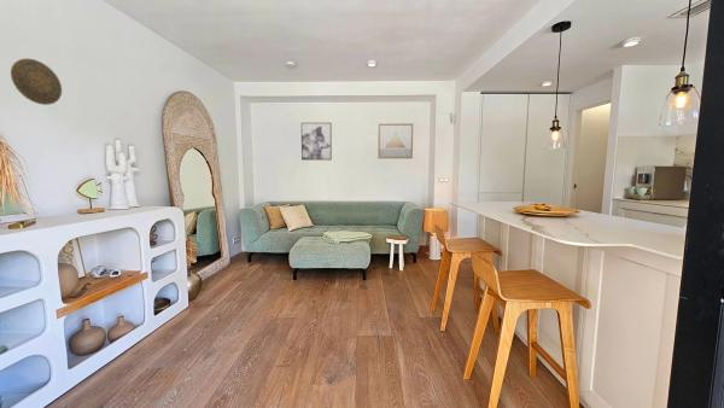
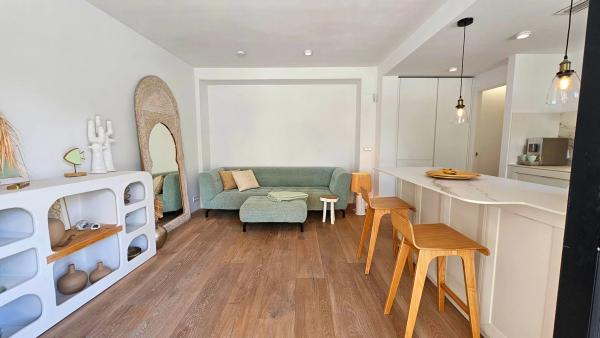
- decorative plate (39, 82)
- wall art (395, 141)
- wall art (316, 141)
